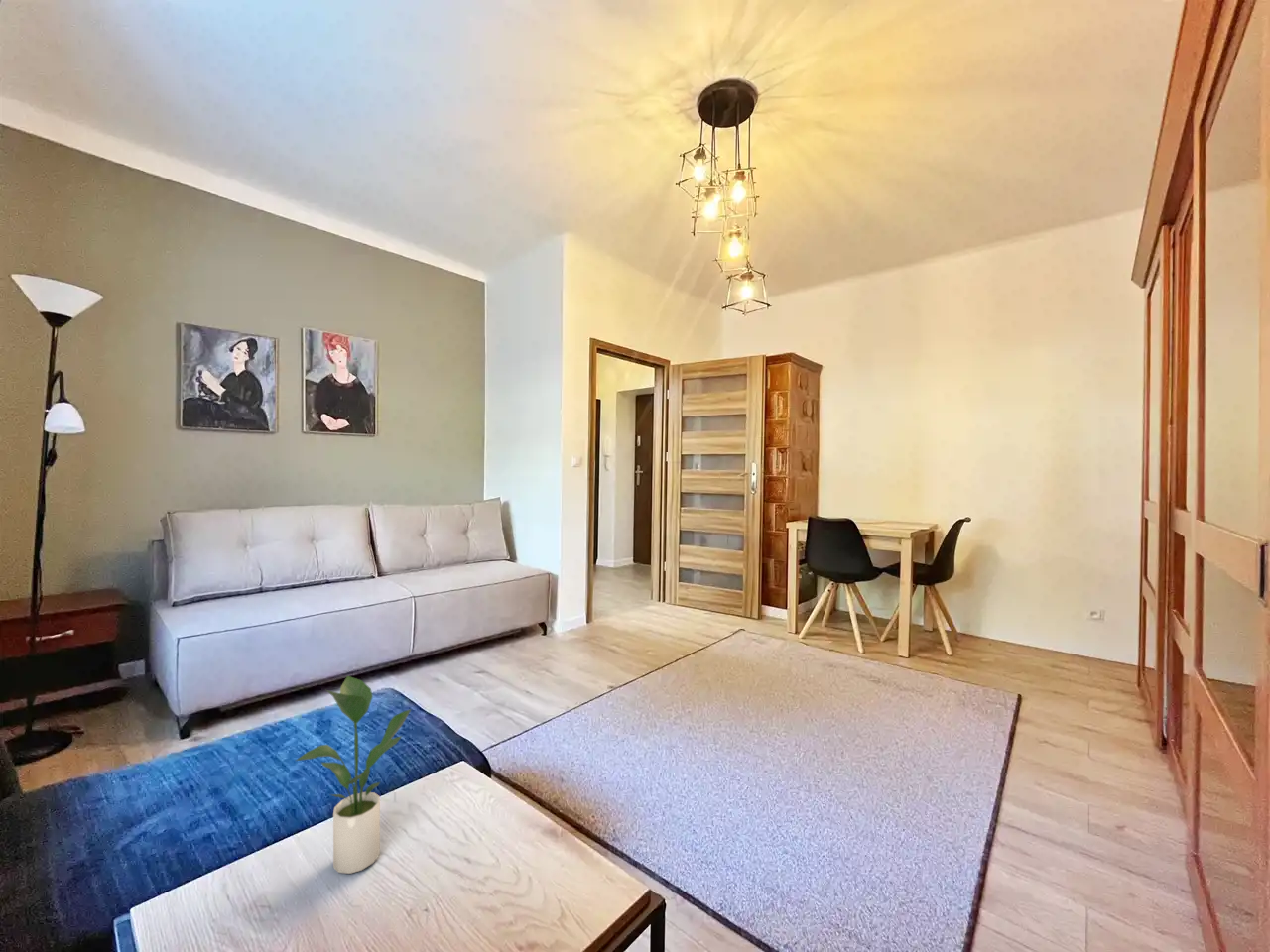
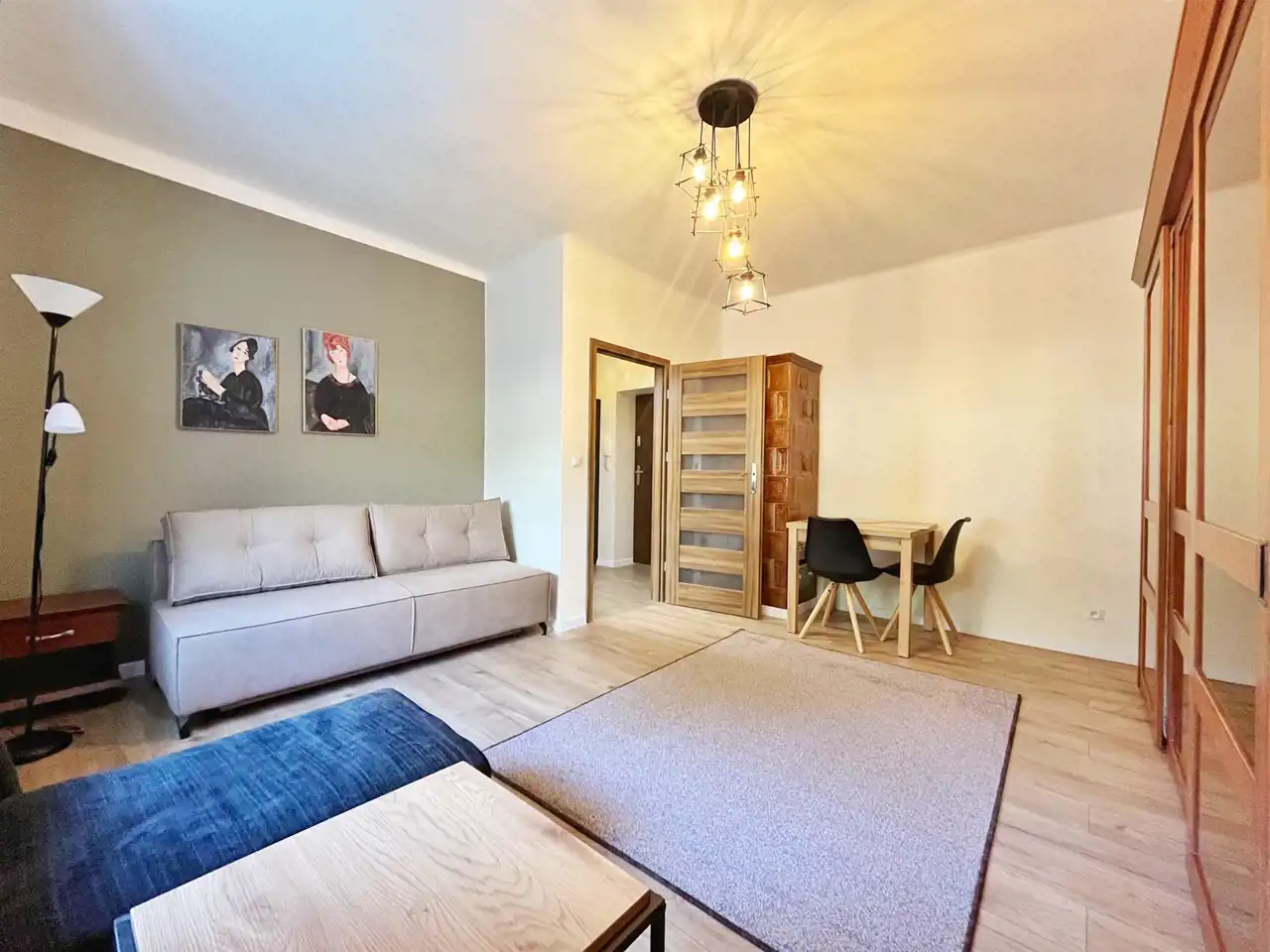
- potted plant (366, 765)
